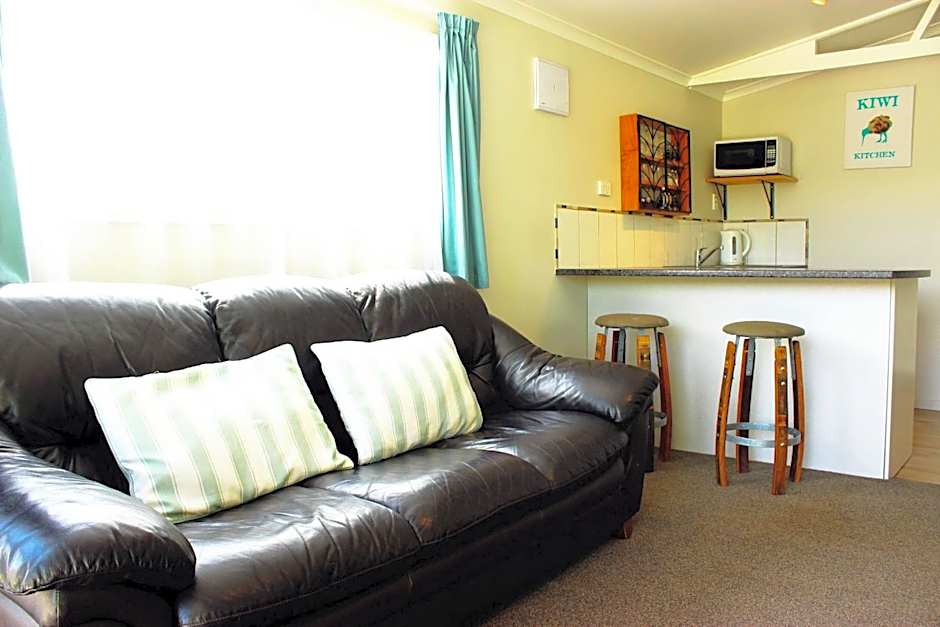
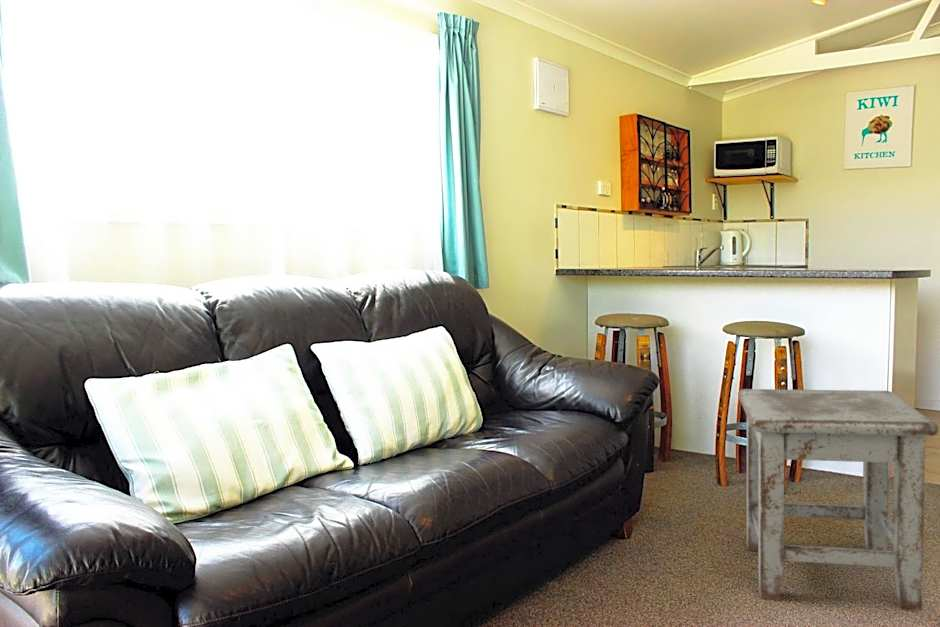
+ stool (826, 504)
